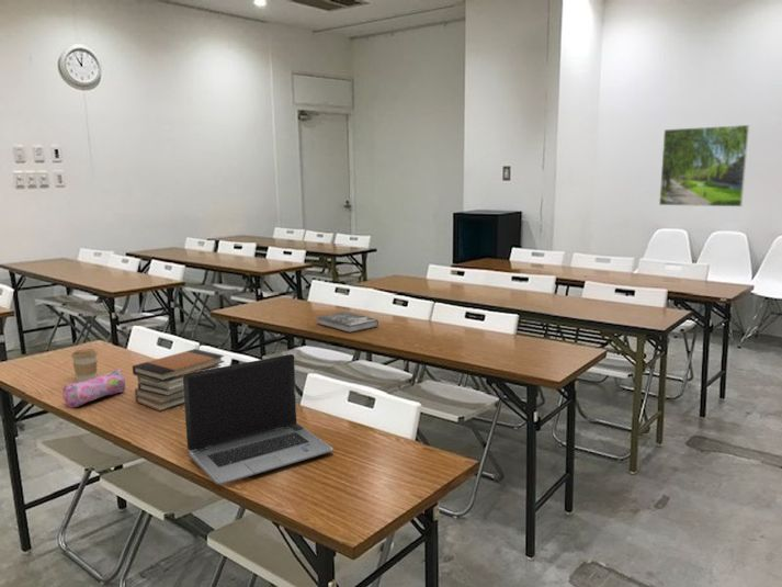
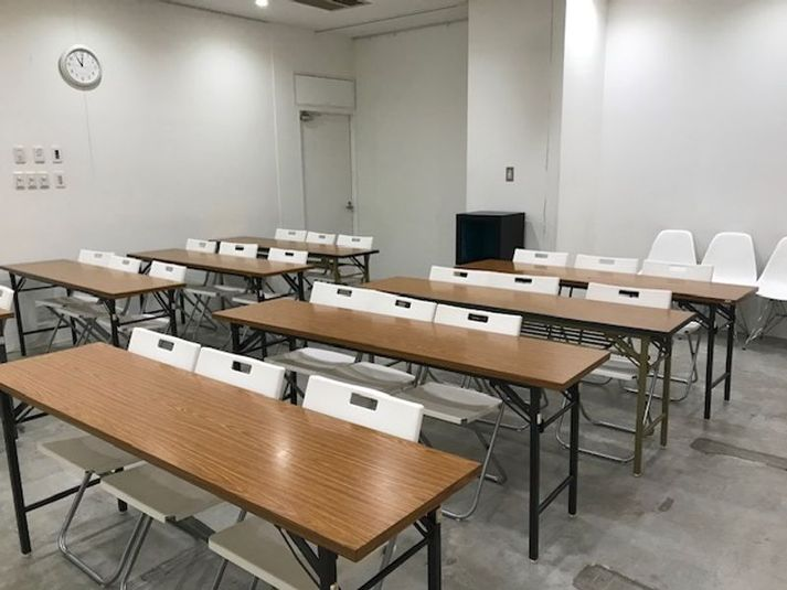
- laptop computer (259, 415)
- book (347, 321)
- coffee cup (86, 364)
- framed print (702, 167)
- book stack (180, 377)
- pencil case (95, 387)
